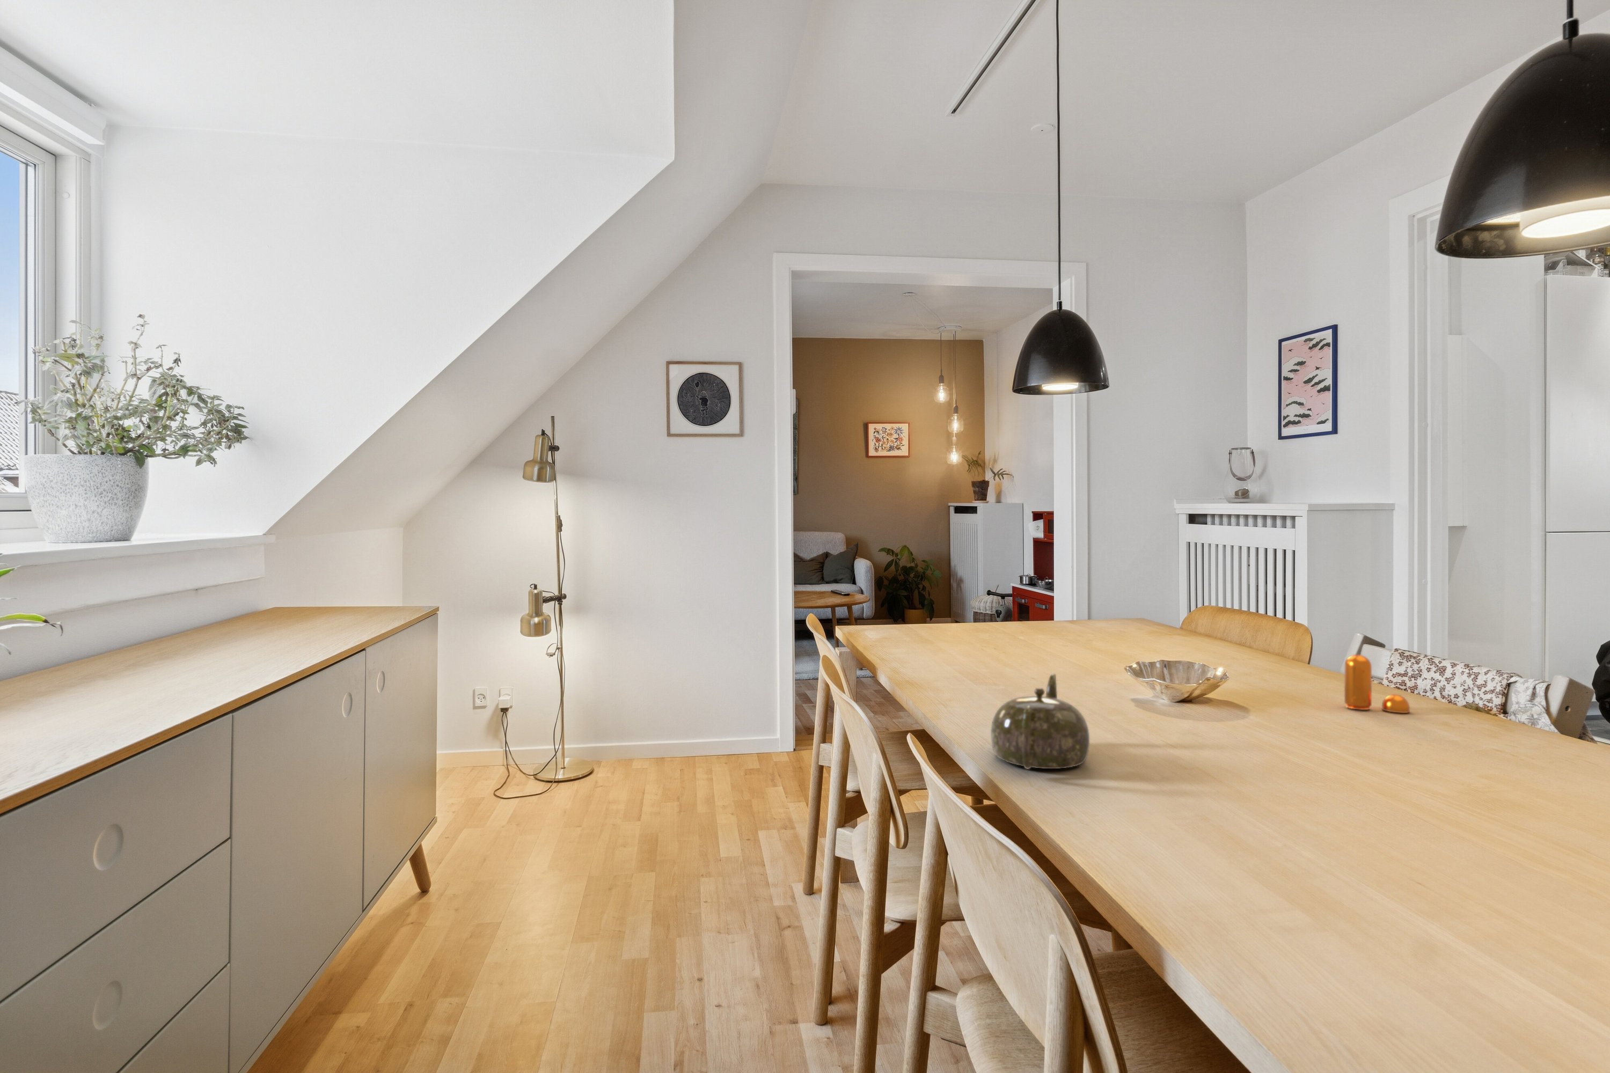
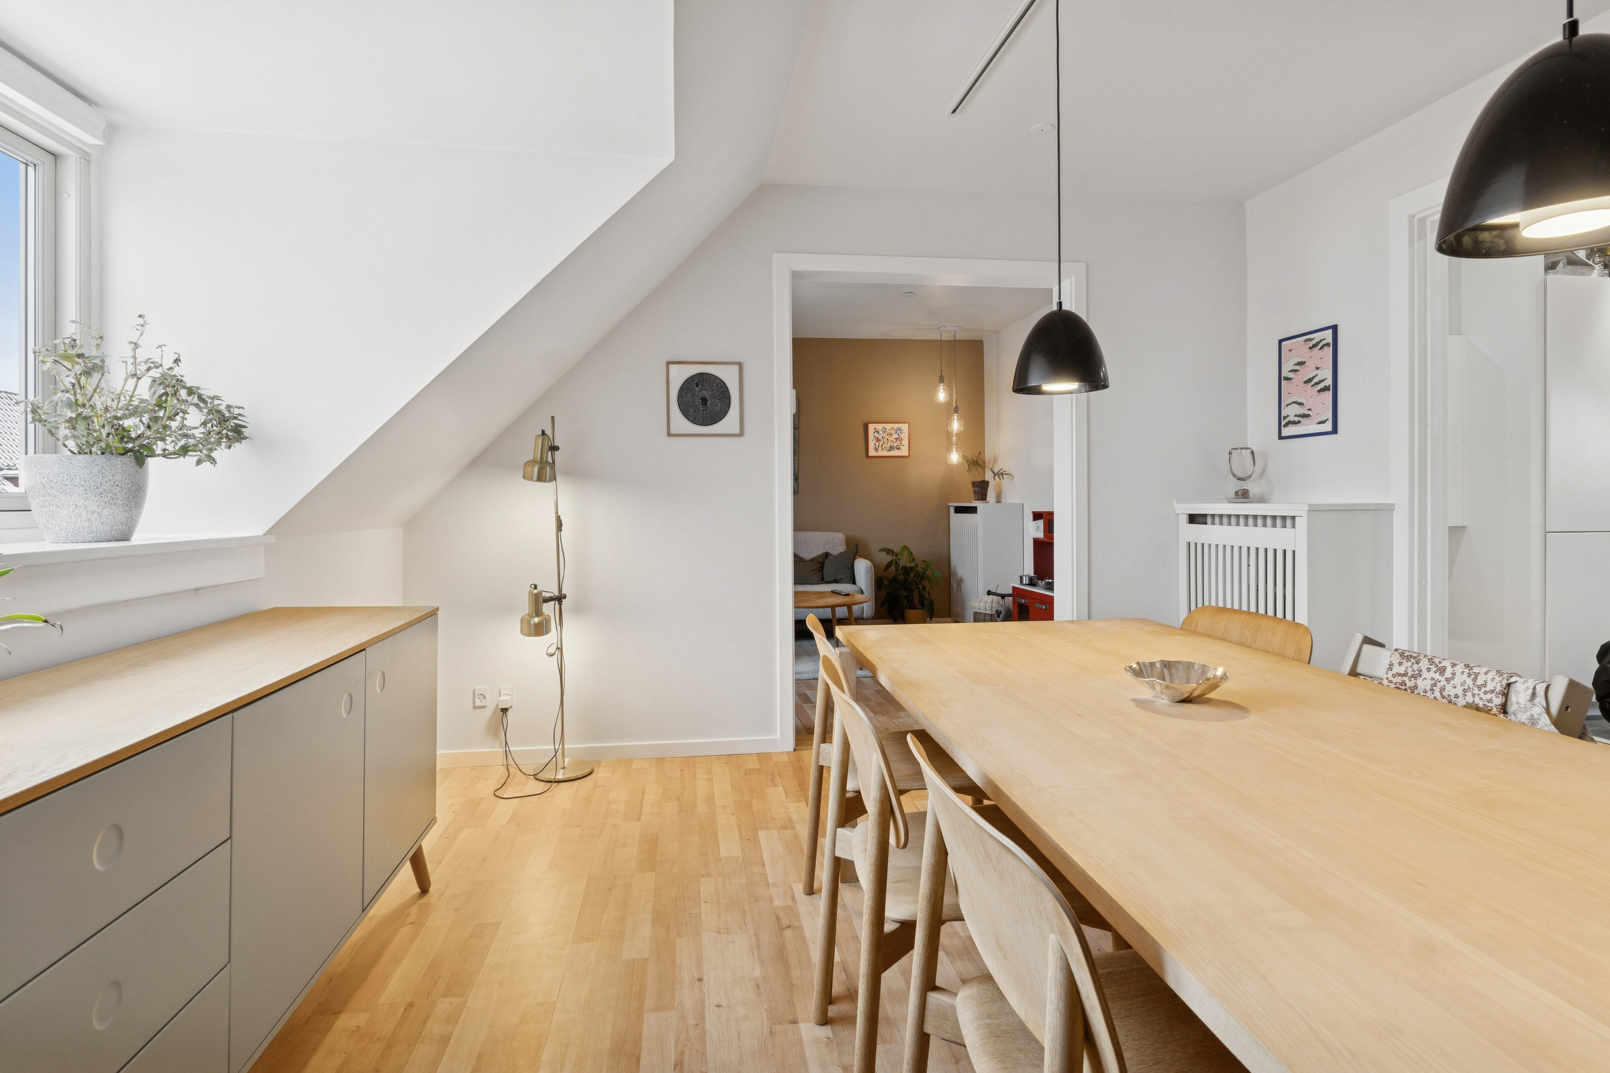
- teapot (1041, 720)
- pepper shaker (1372, 681)
